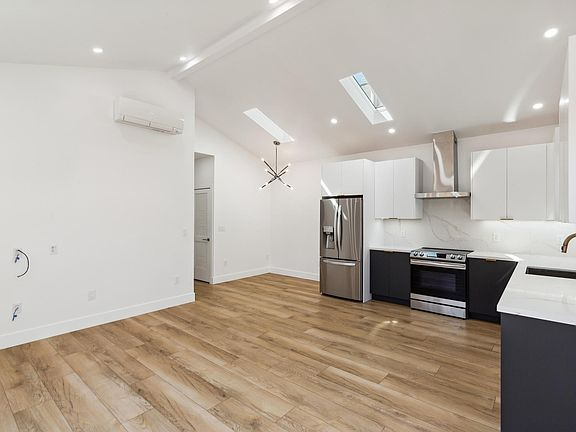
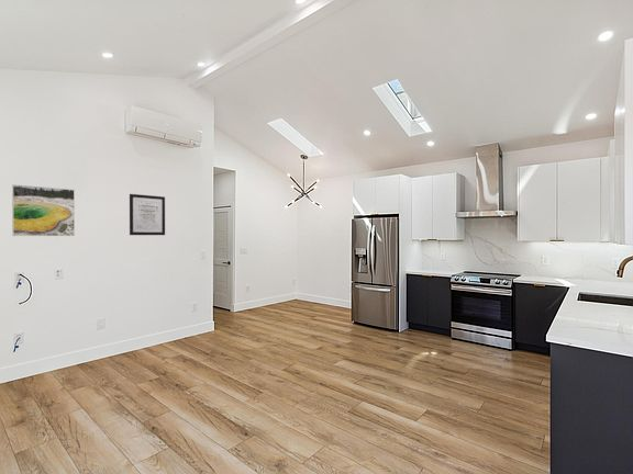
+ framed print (45, 211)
+ wall art (147, 215)
